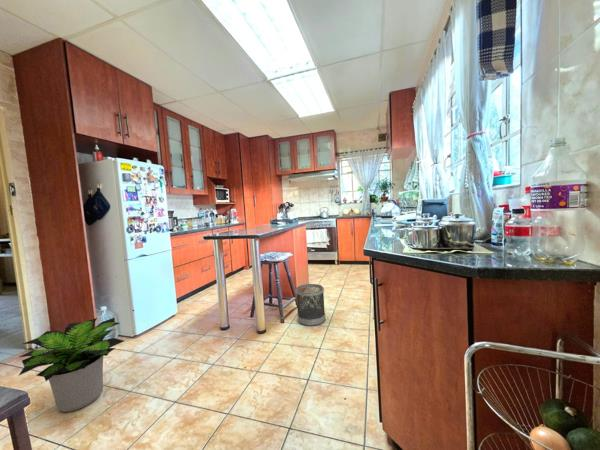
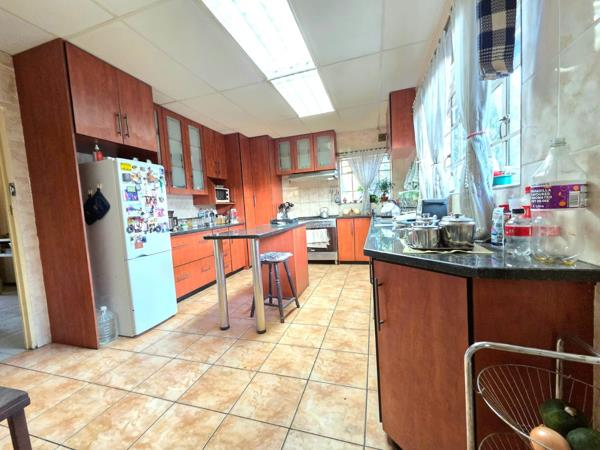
- potted plant (84, 364)
- wastebasket (310, 303)
